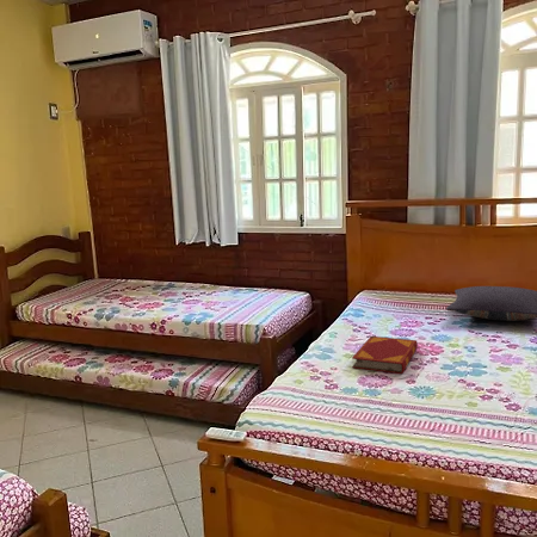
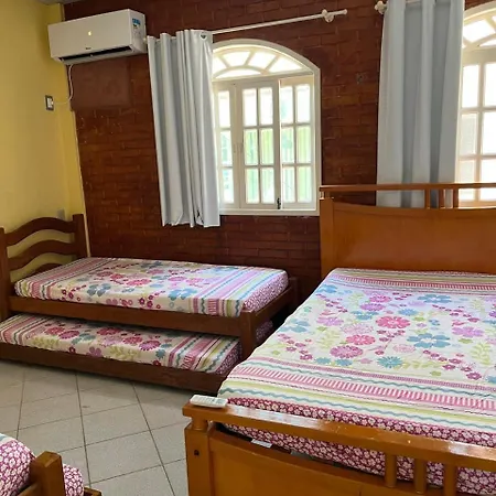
- hardback book (385, 353)
- pillow (498, 301)
